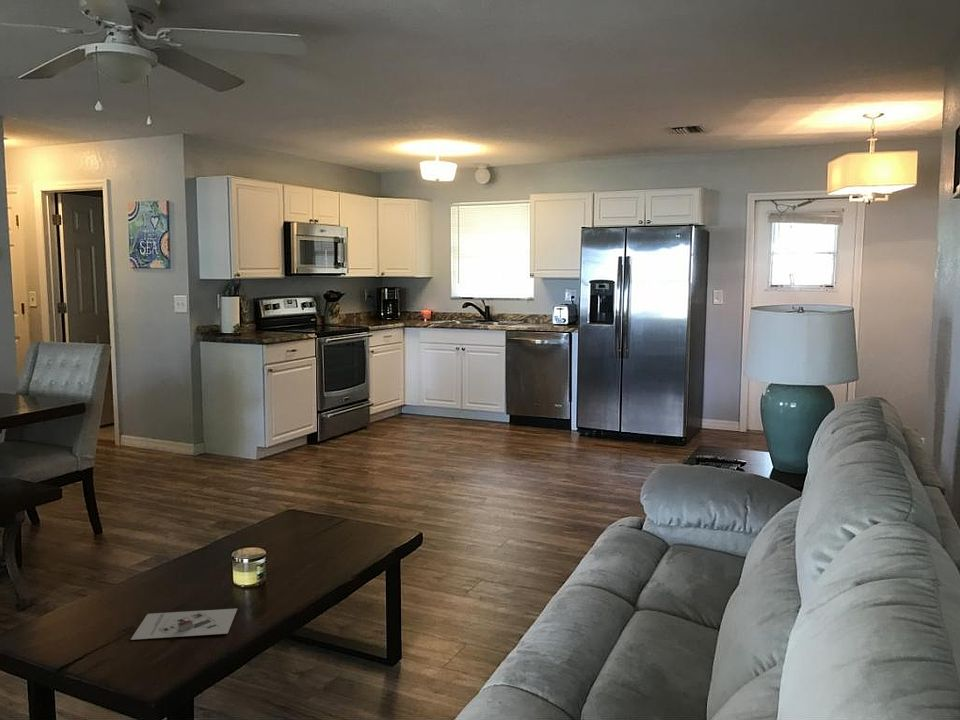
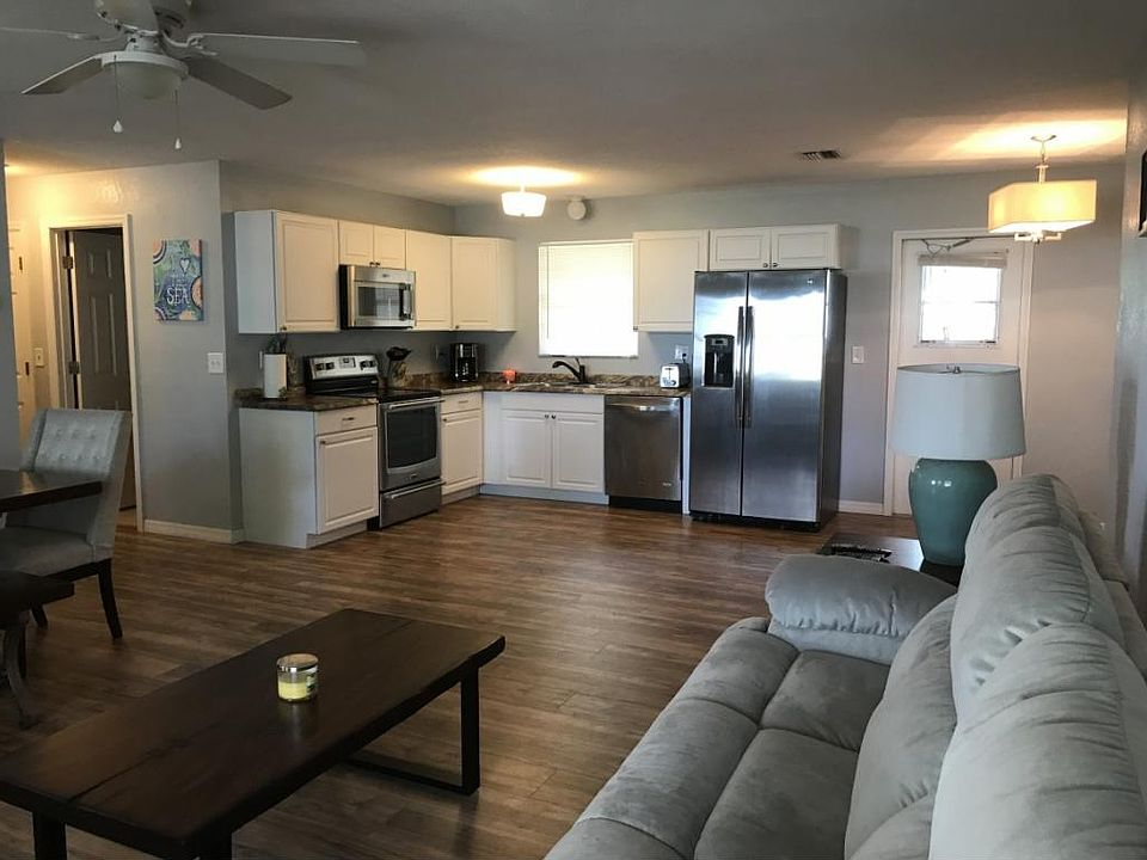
- architectural model (186, 619)
